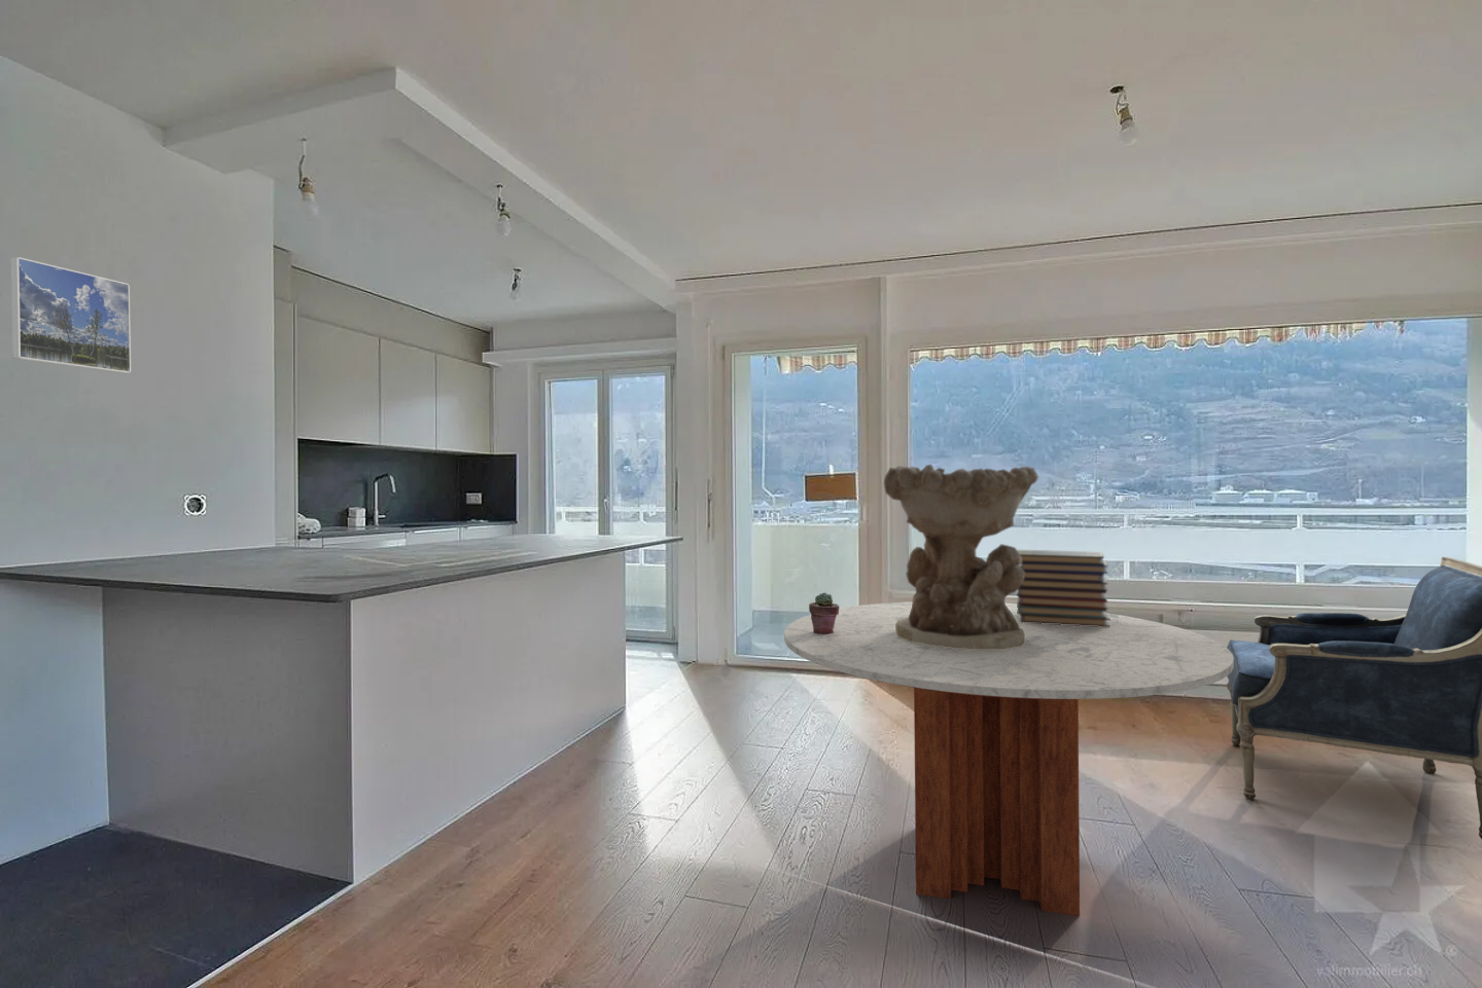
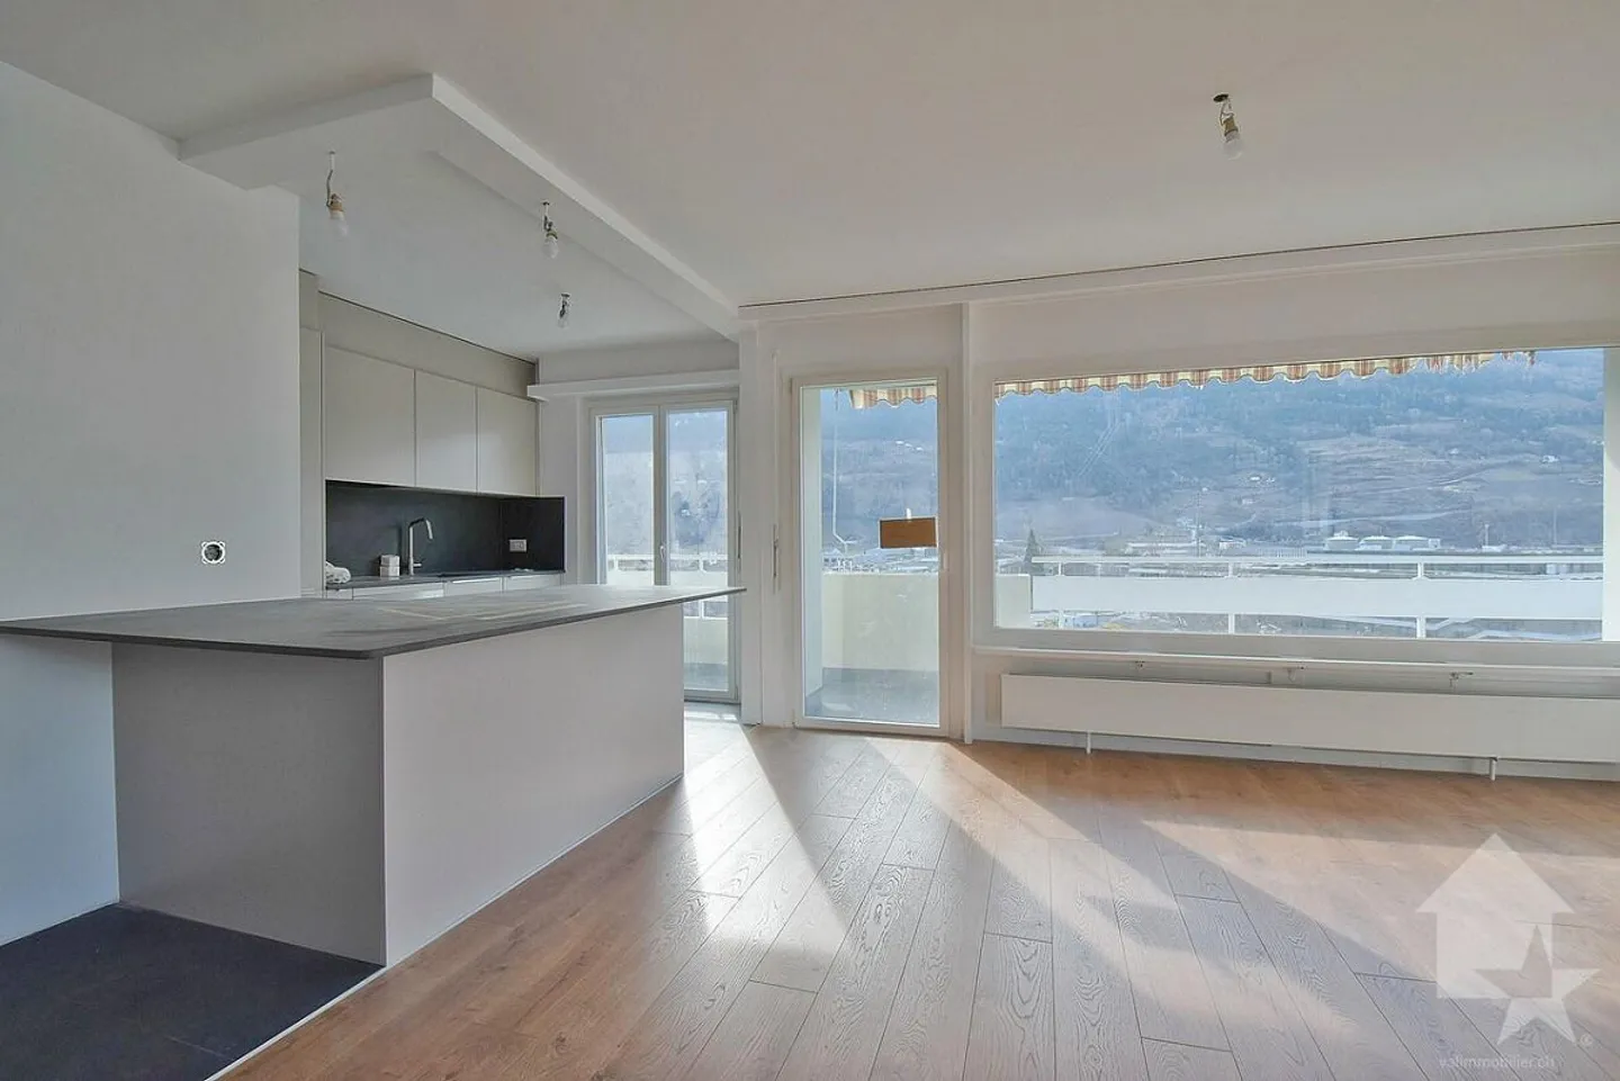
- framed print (74, 319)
- armchair (1344, 674)
- decorative bowl (957, 550)
- coffee table (988, 750)
- potted succulent (823, 612)
- book stack (1060, 586)
